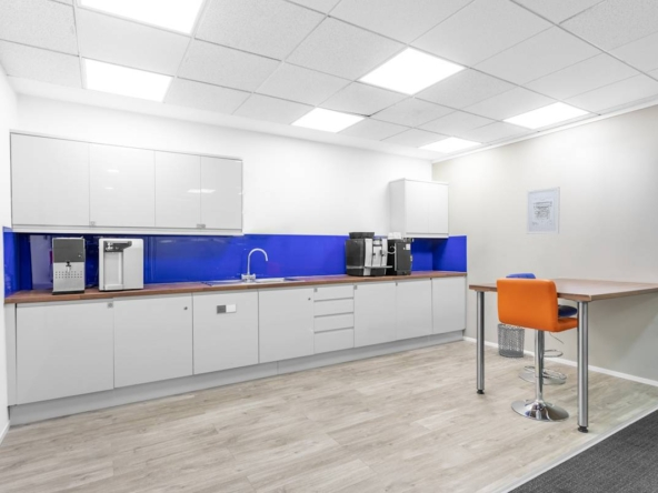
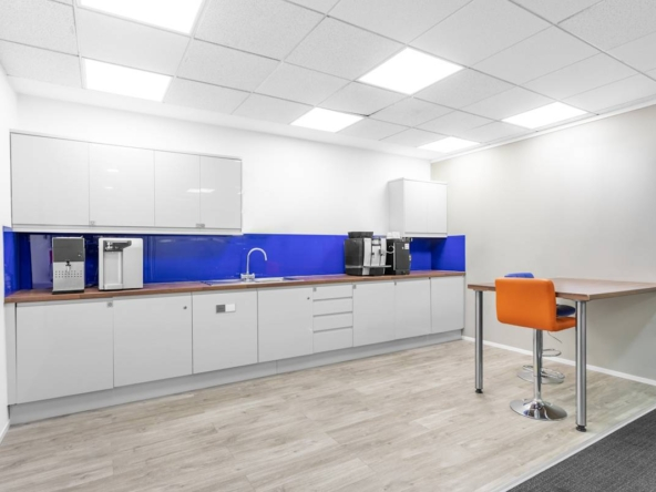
- waste bin (510, 340)
- wall art (542, 211)
